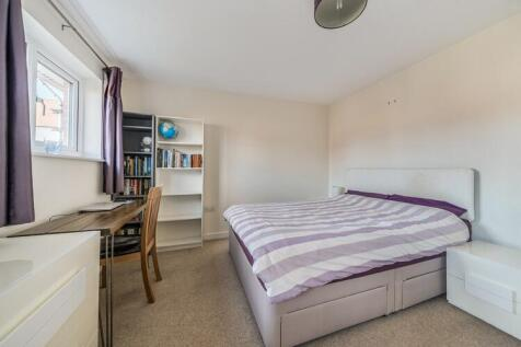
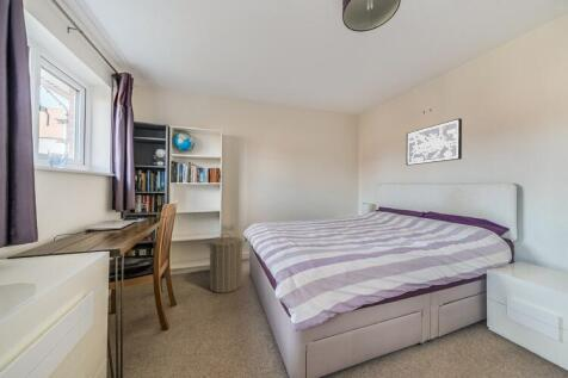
+ wall art (430, 144)
+ laundry hamper (226, 259)
